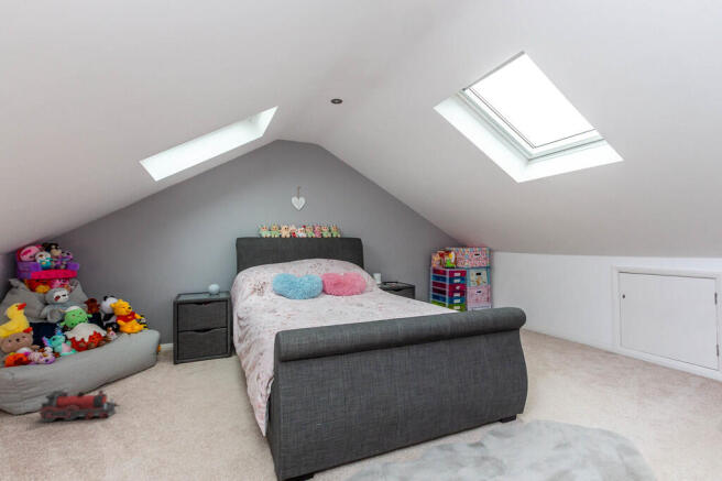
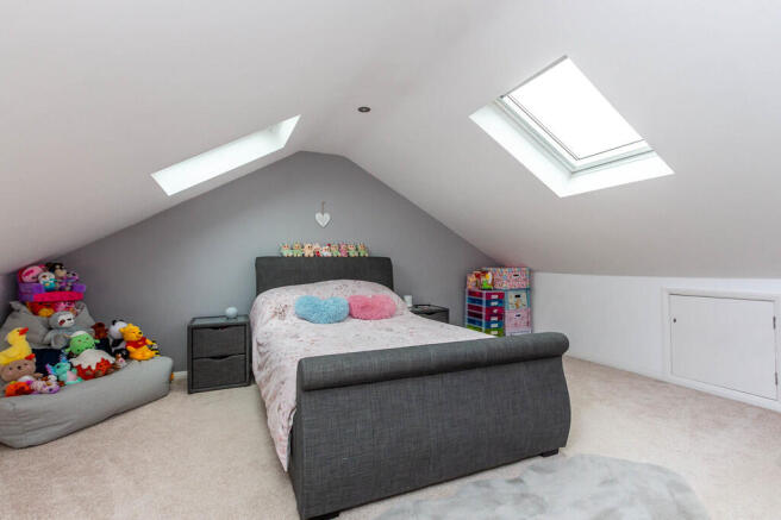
- toy train (80, 404)
